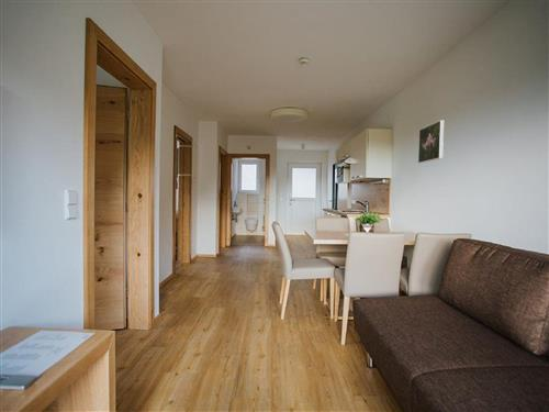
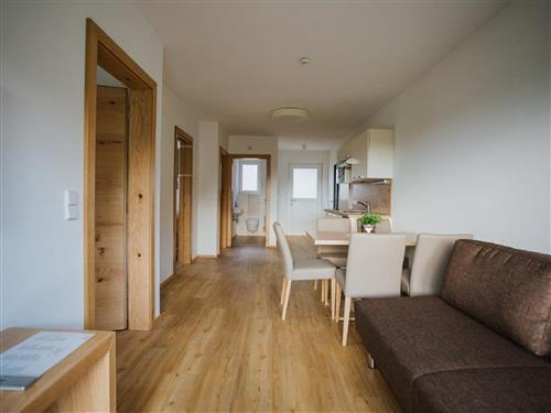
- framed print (429, 143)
